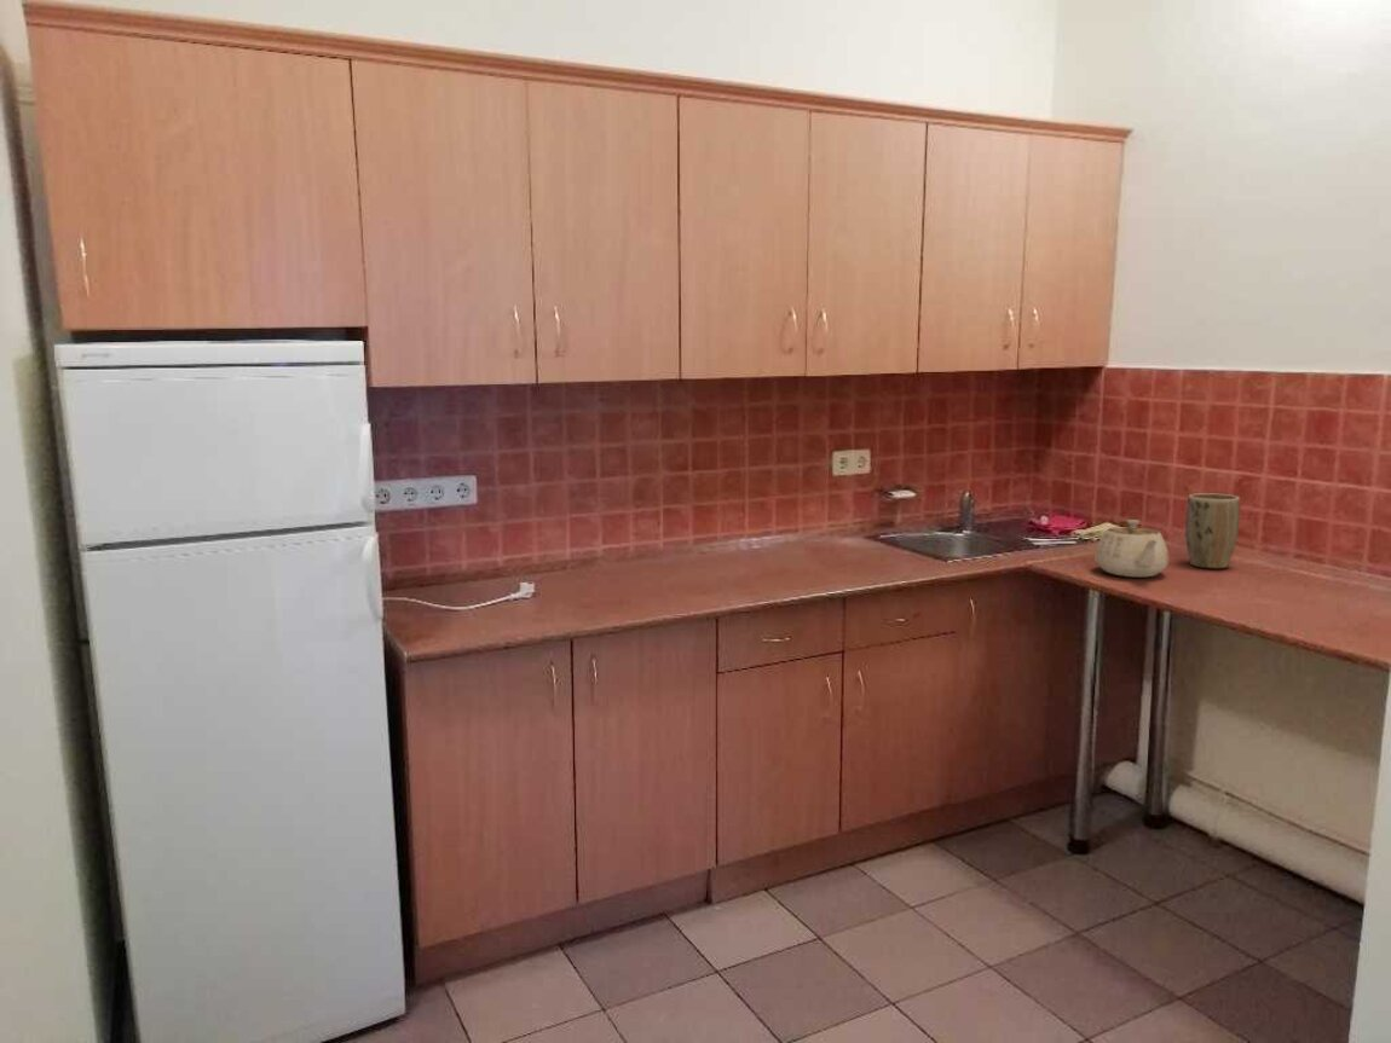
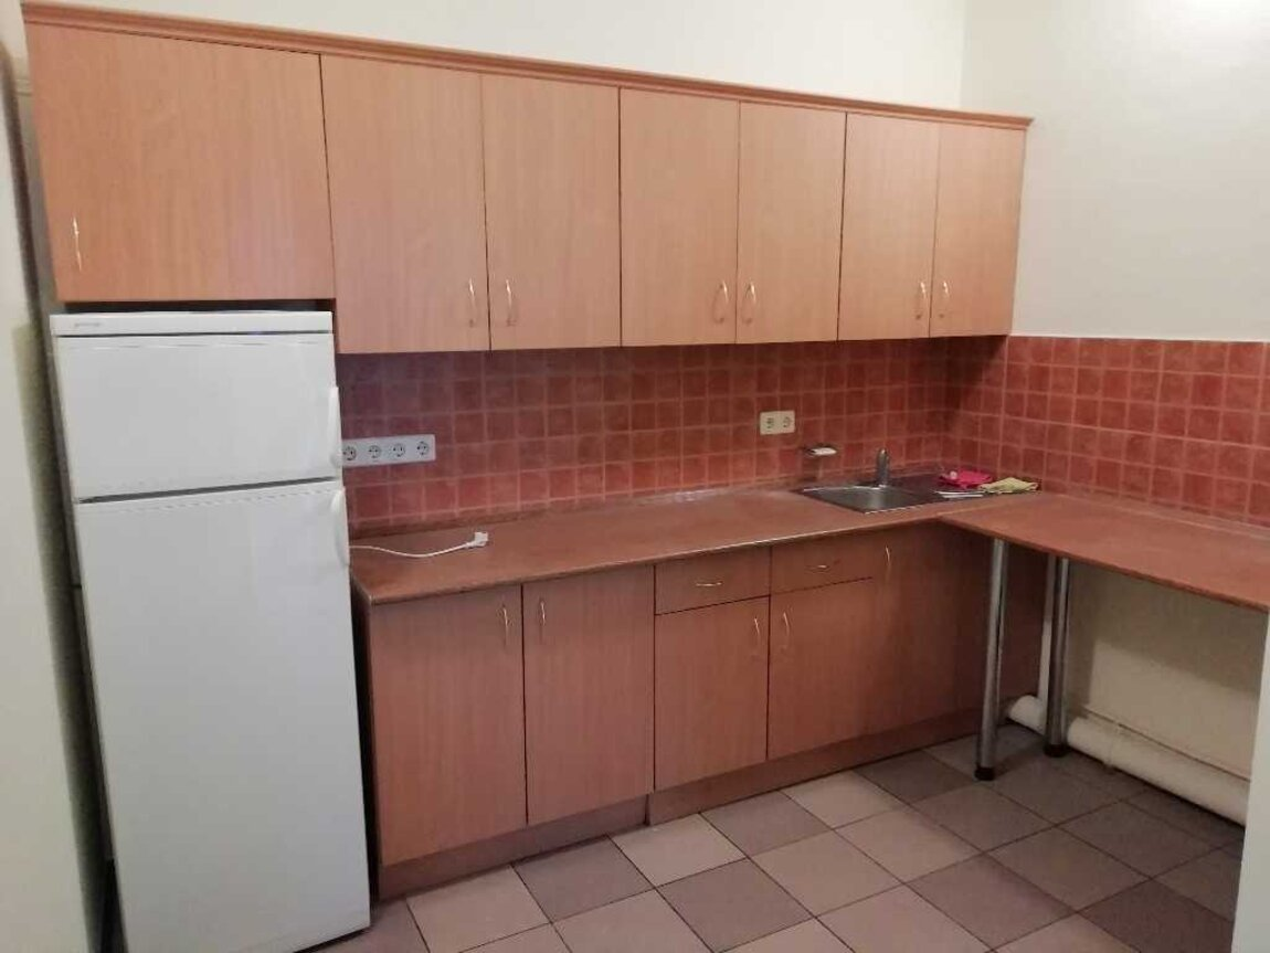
- teapot (1132, 546)
- plant pot (1211, 531)
